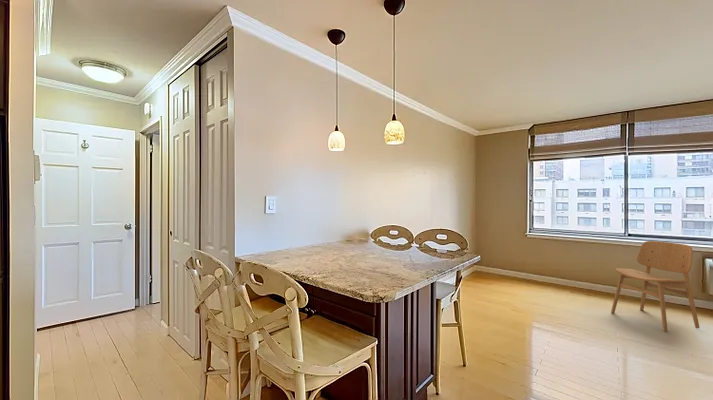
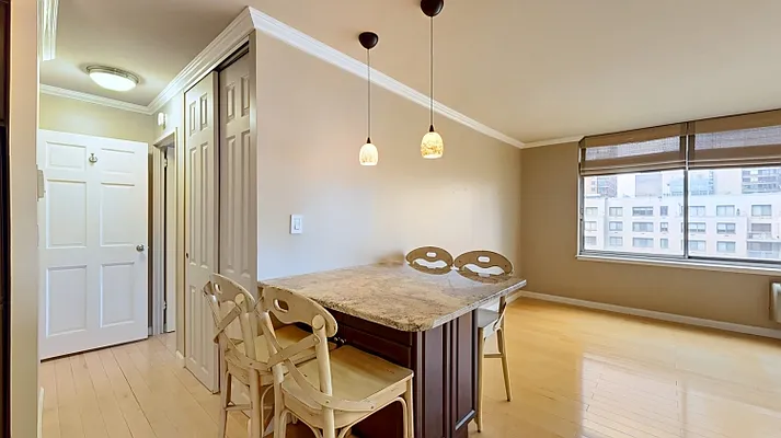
- dining chair (653, 280)
